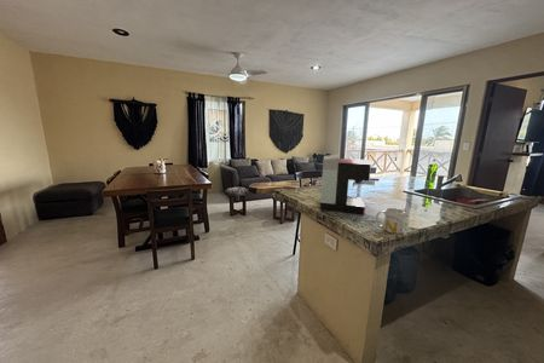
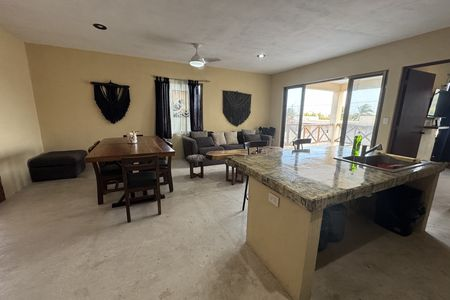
- coffee maker (349, 179)
- mug (390, 220)
